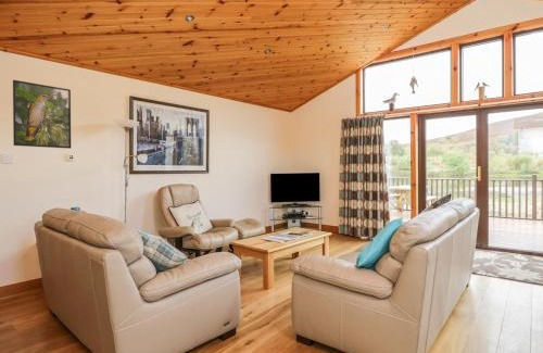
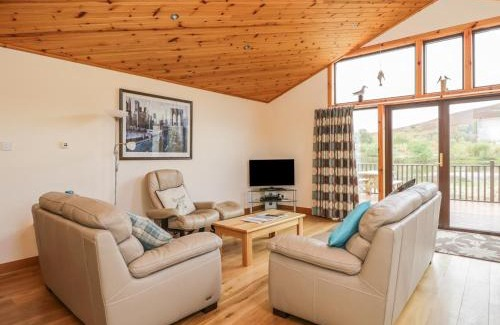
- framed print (43, 115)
